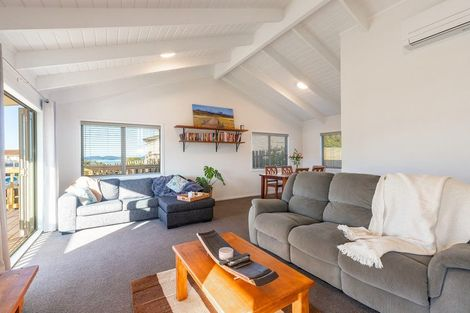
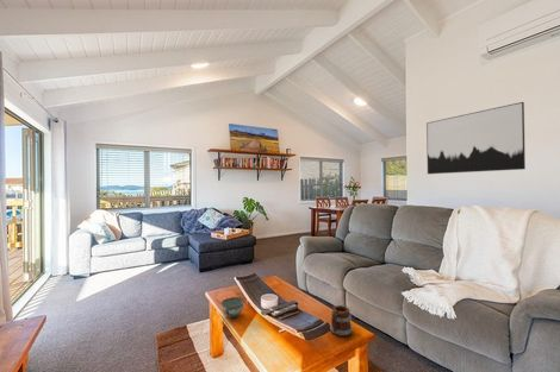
+ wall art (468, 143)
+ mug (340, 320)
+ bowl (232, 308)
